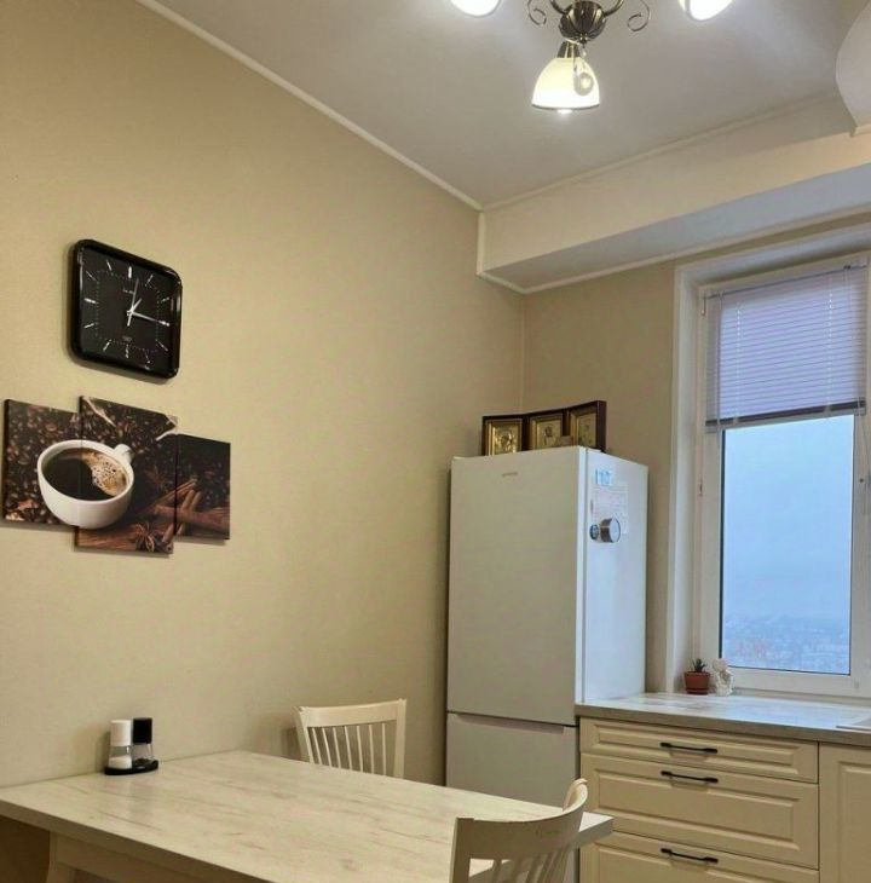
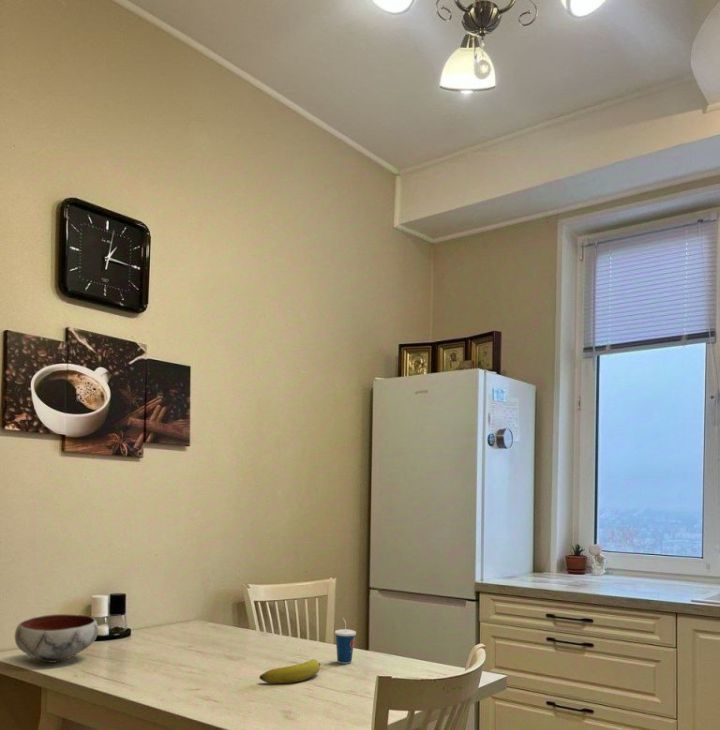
+ cup (345, 638)
+ bowl (56, 640)
+ banana (297, 668)
